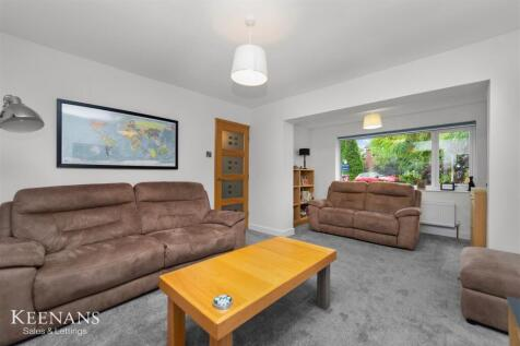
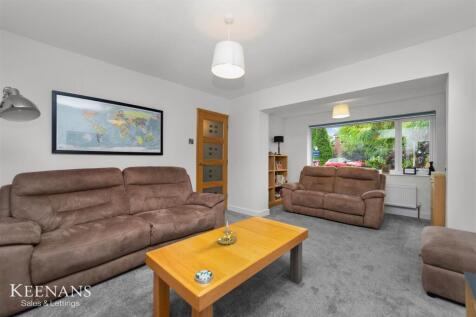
+ candle holder (228, 230)
